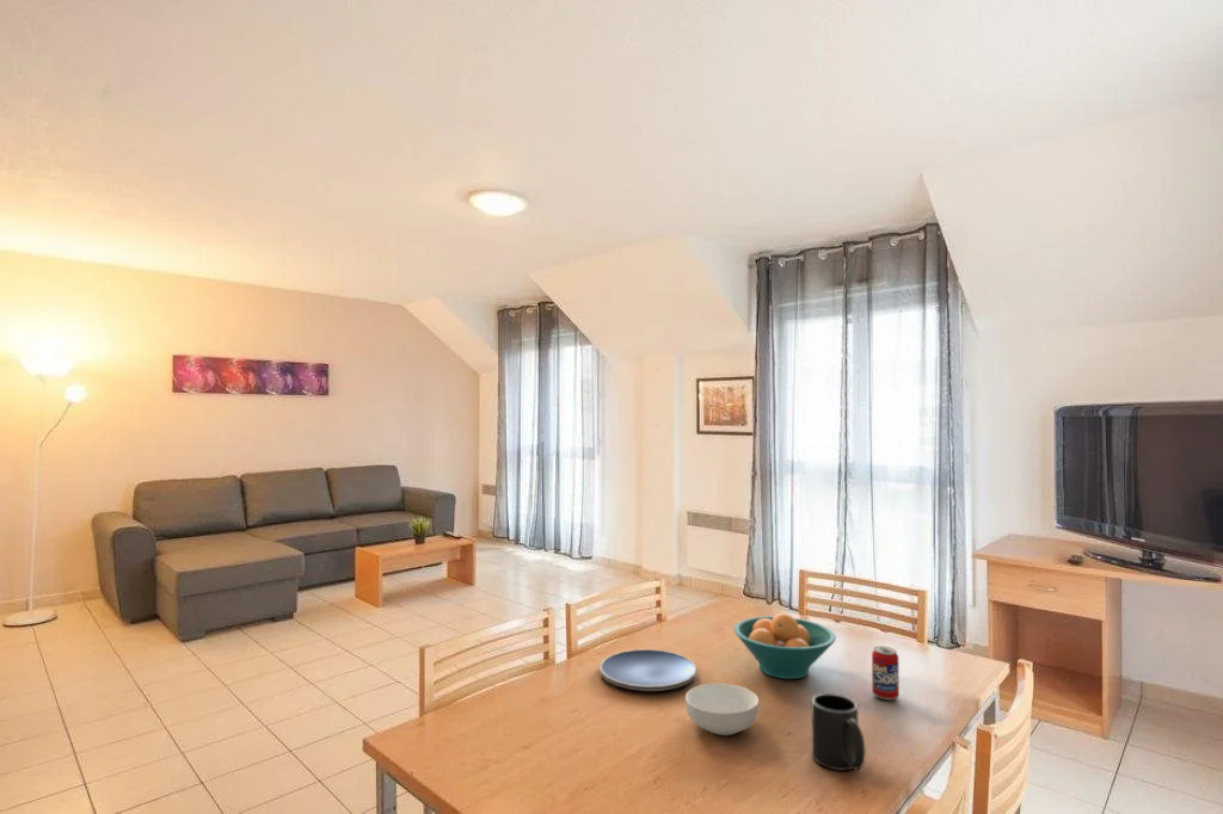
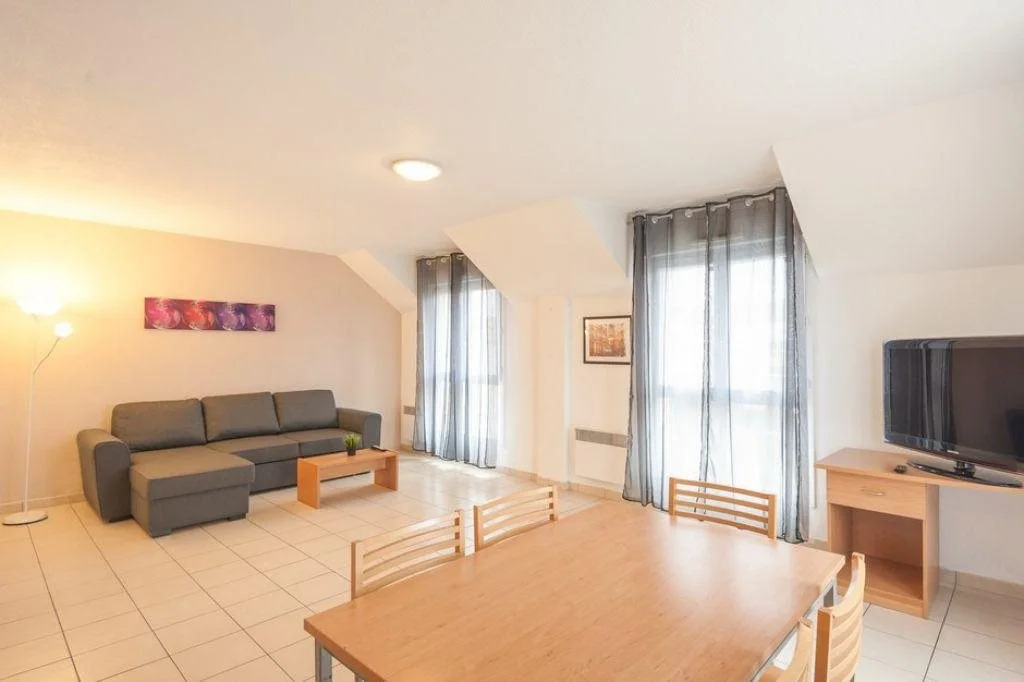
- mug (840, 734)
- fruit bowl (783, 641)
- plate (647, 670)
- beverage can (885, 672)
- cereal bowl (721, 711)
